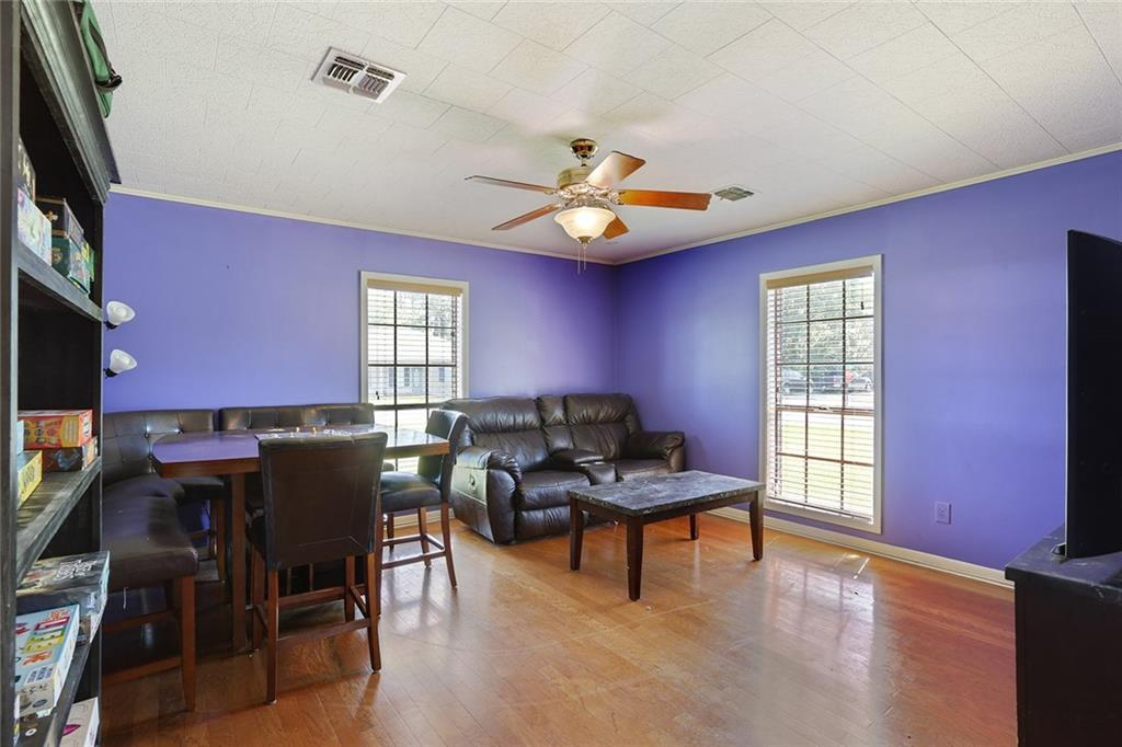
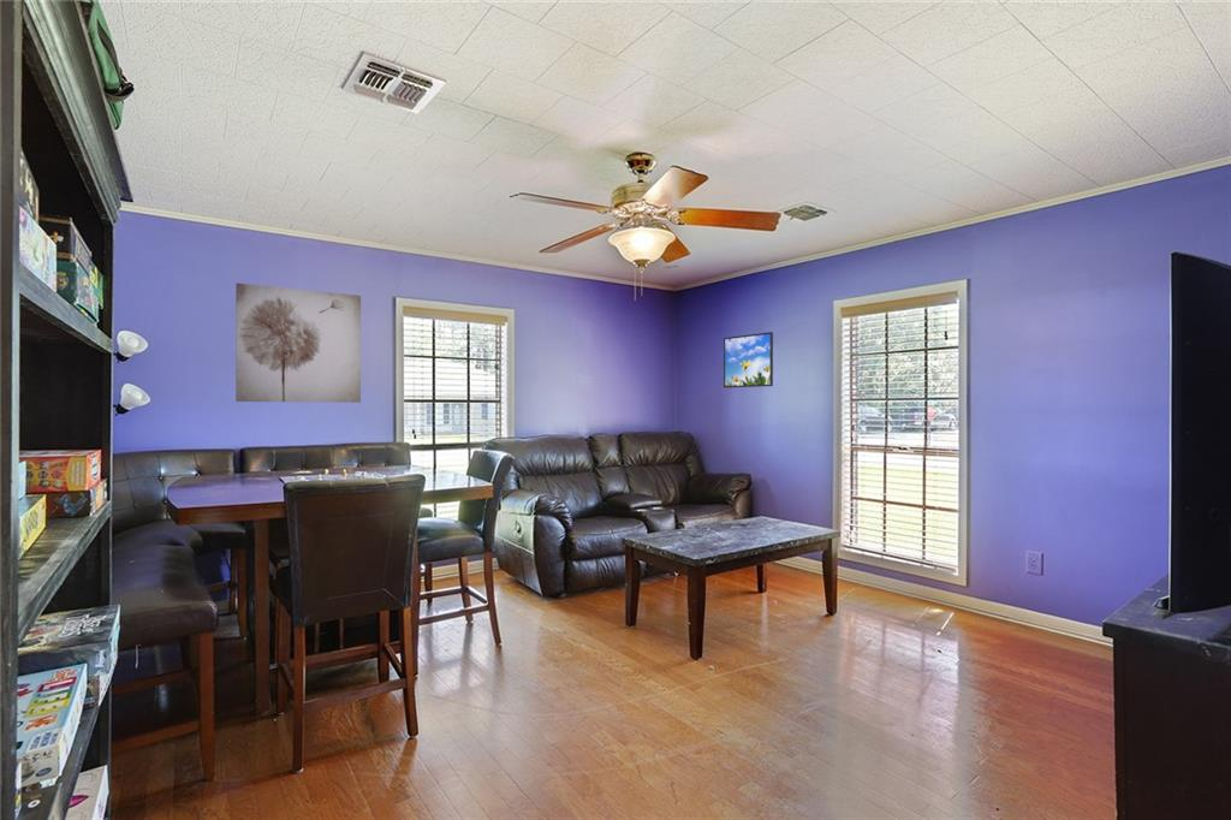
+ wall art (301, 345)
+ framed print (747, 361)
